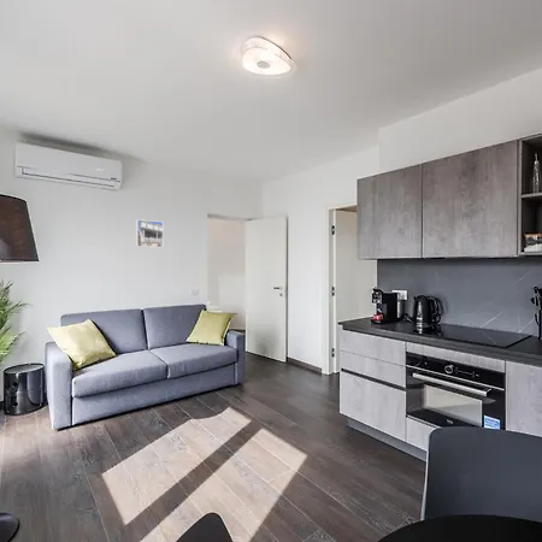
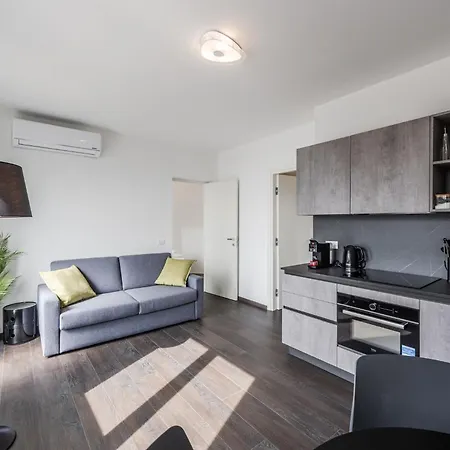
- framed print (149, 234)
